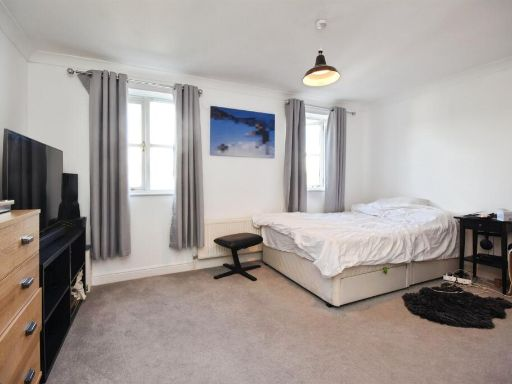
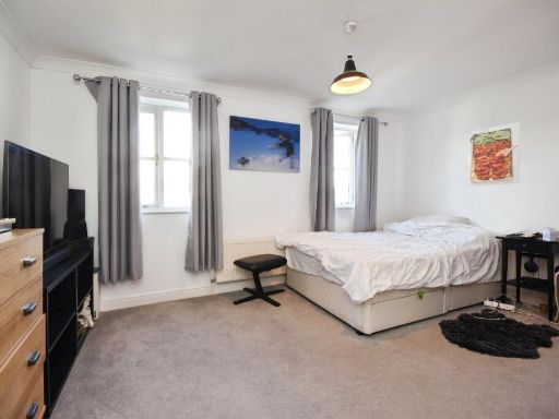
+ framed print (492, 156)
